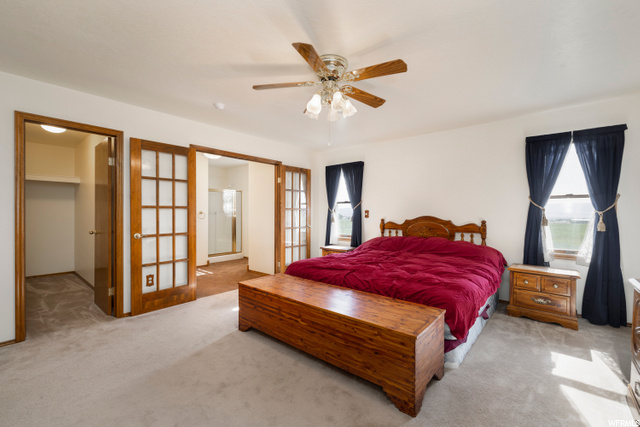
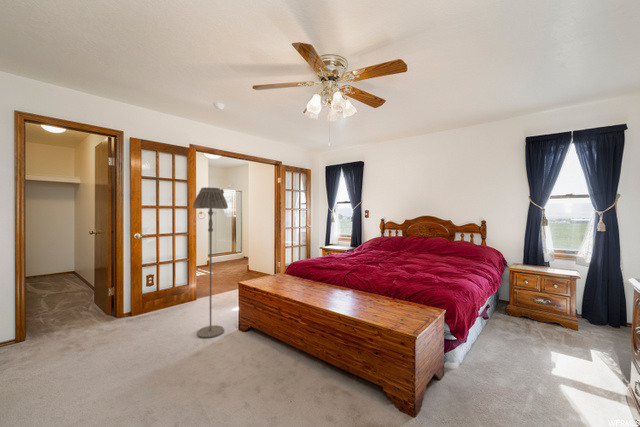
+ floor lamp (210, 260)
